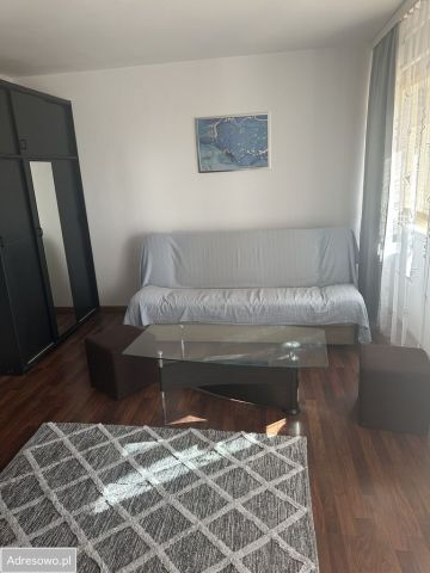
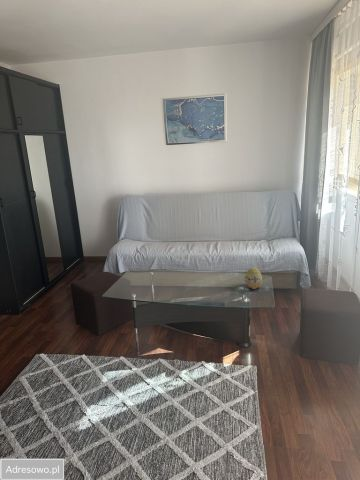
+ decorative egg (253, 277)
